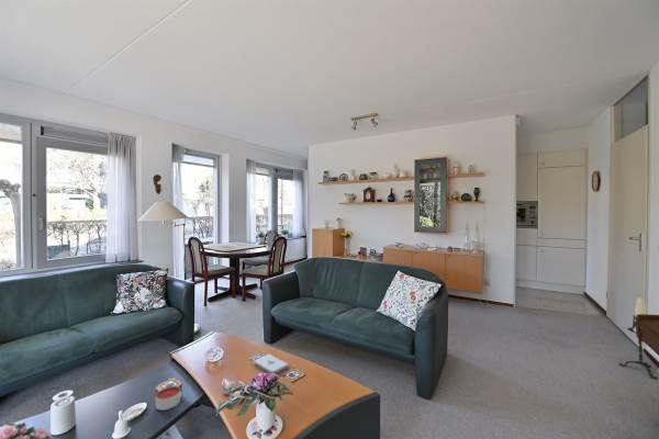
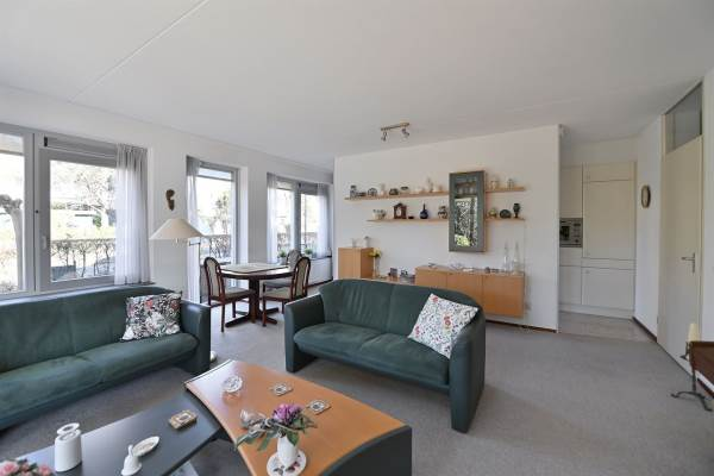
- notepad (270, 363)
- candle (168, 396)
